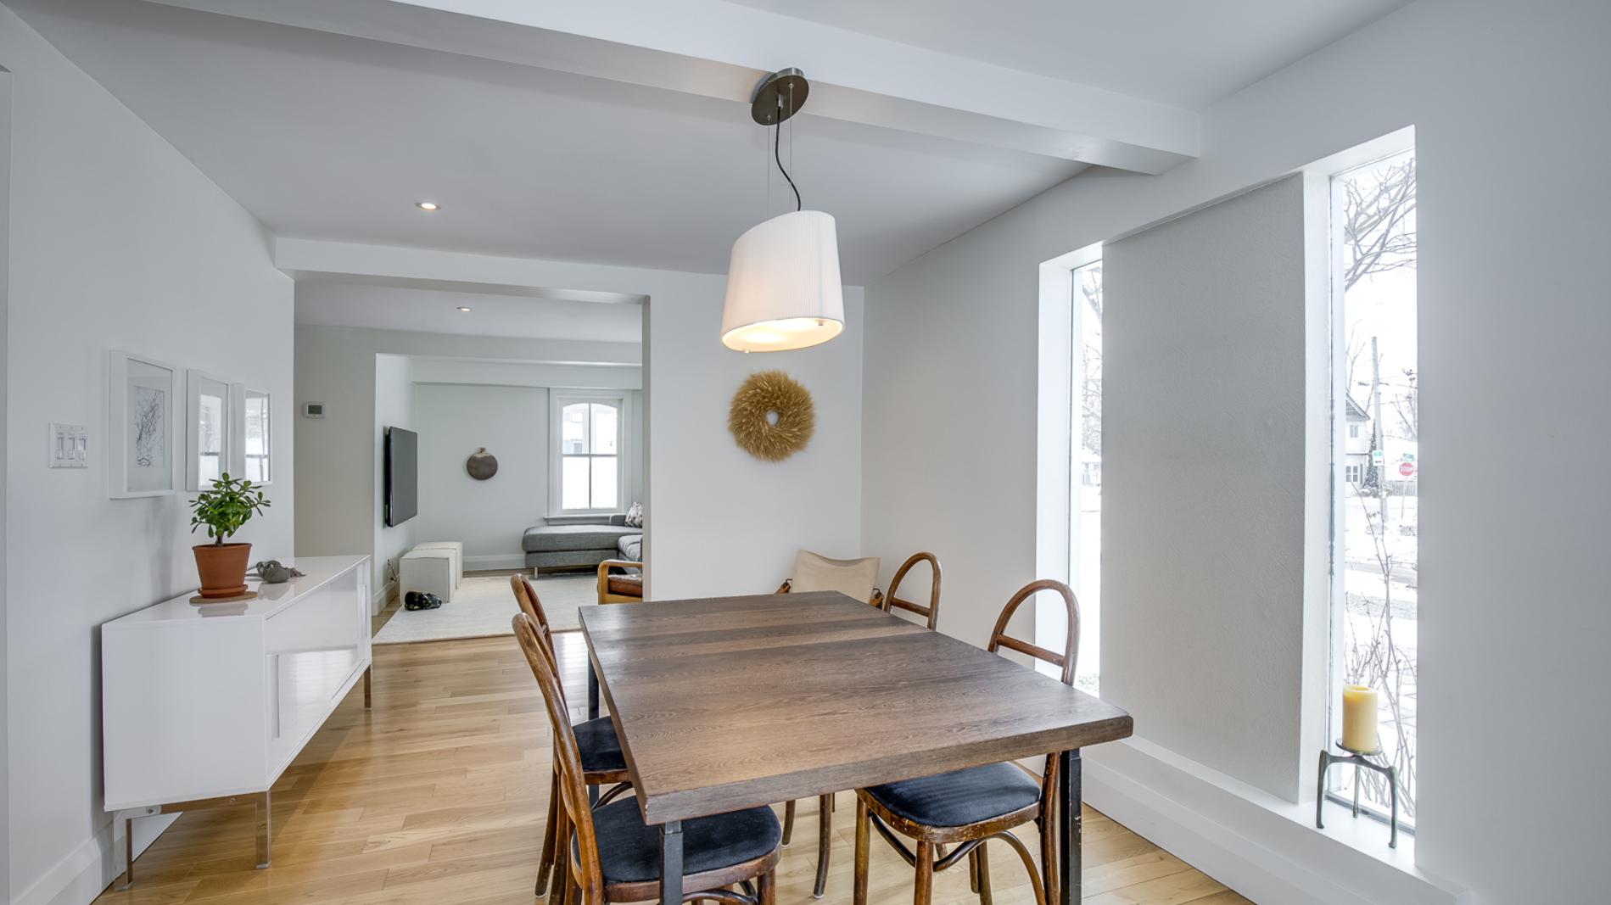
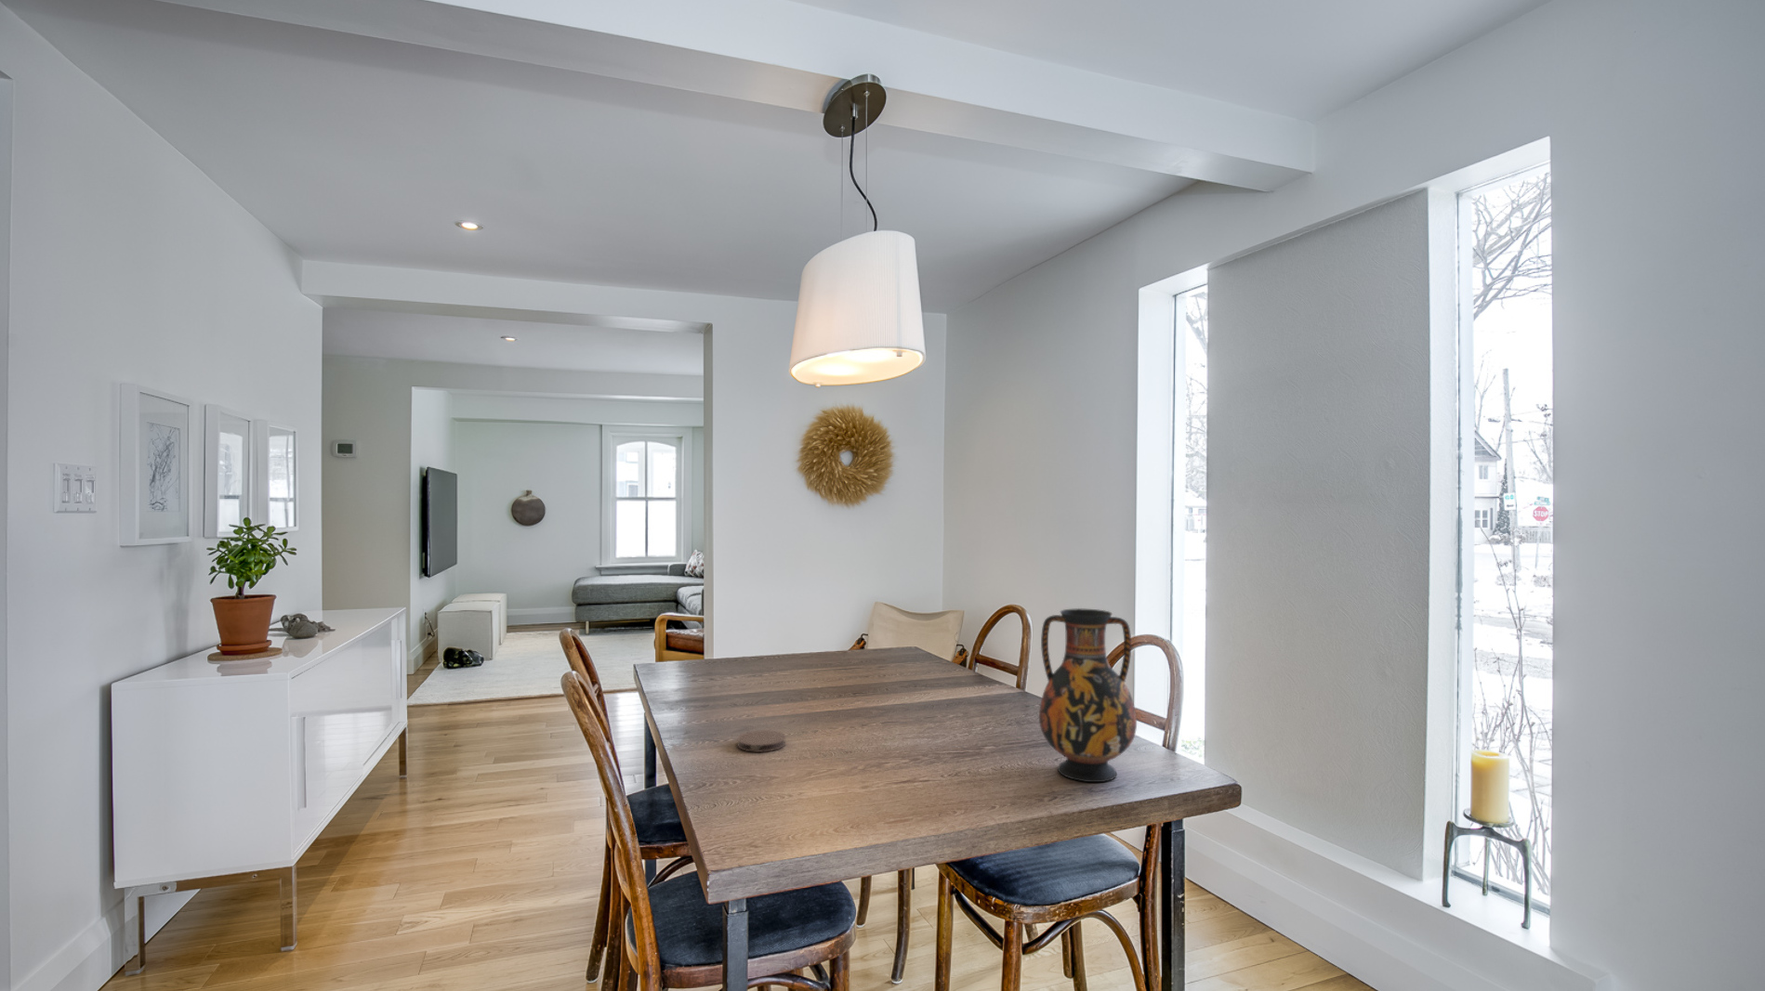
+ coaster (761, 740)
+ vase (1086, 692)
